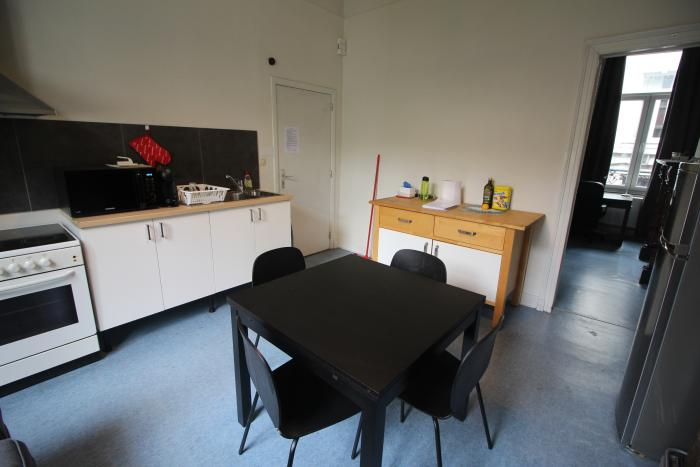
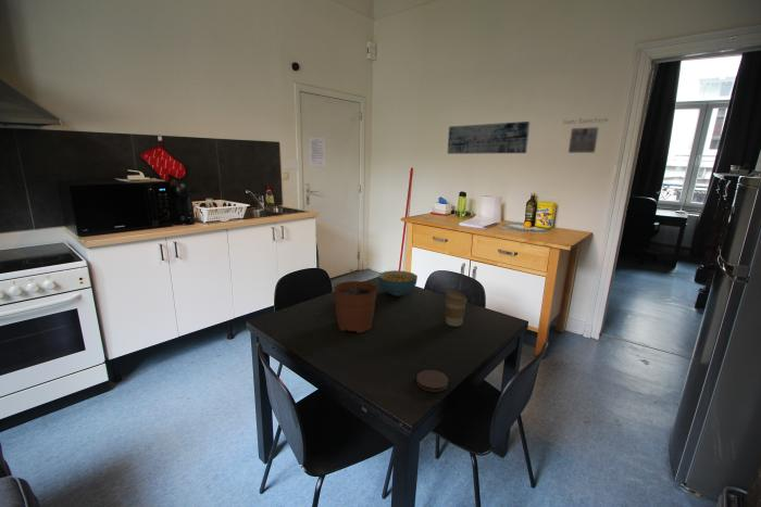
+ cereal bowl (397, 284)
+ coaster (432, 380)
+ coffee cup (454, 308)
+ plant pot (354, 296)
+ wall art (485, 139)
+ calendar (583, 136)
